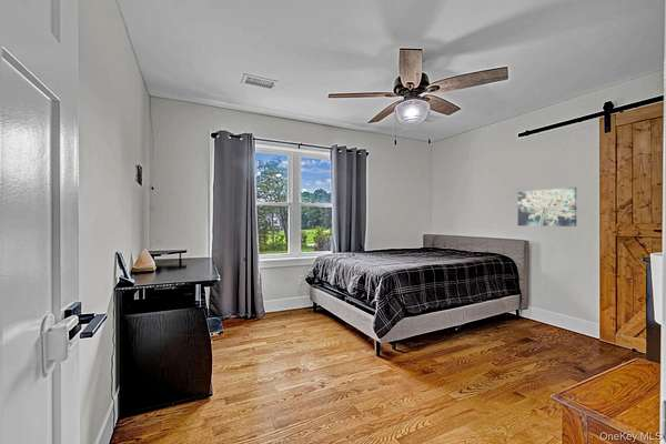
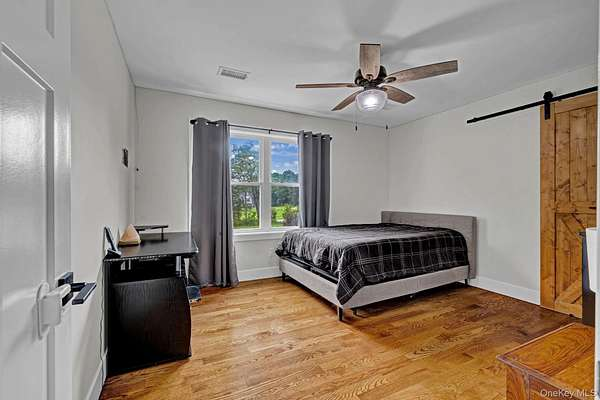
- wall art (545, 208)
